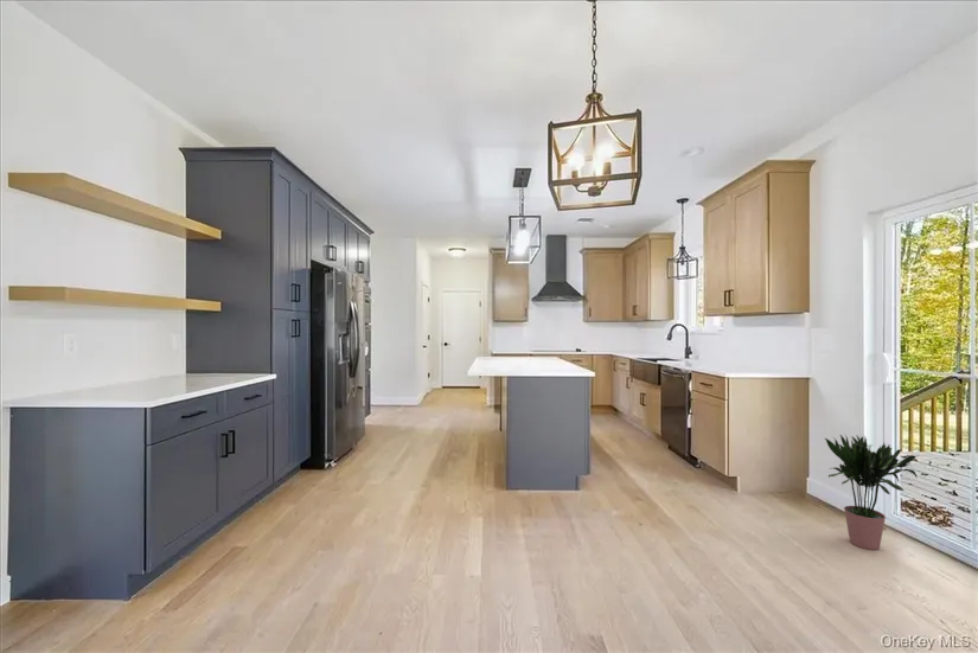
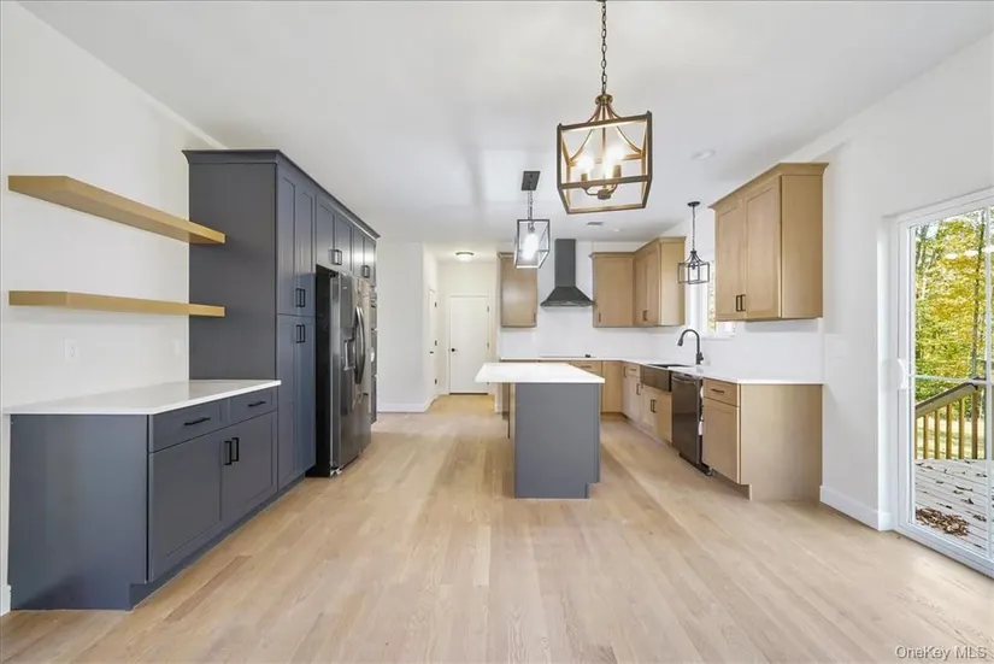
- potted plant (877, 491)
